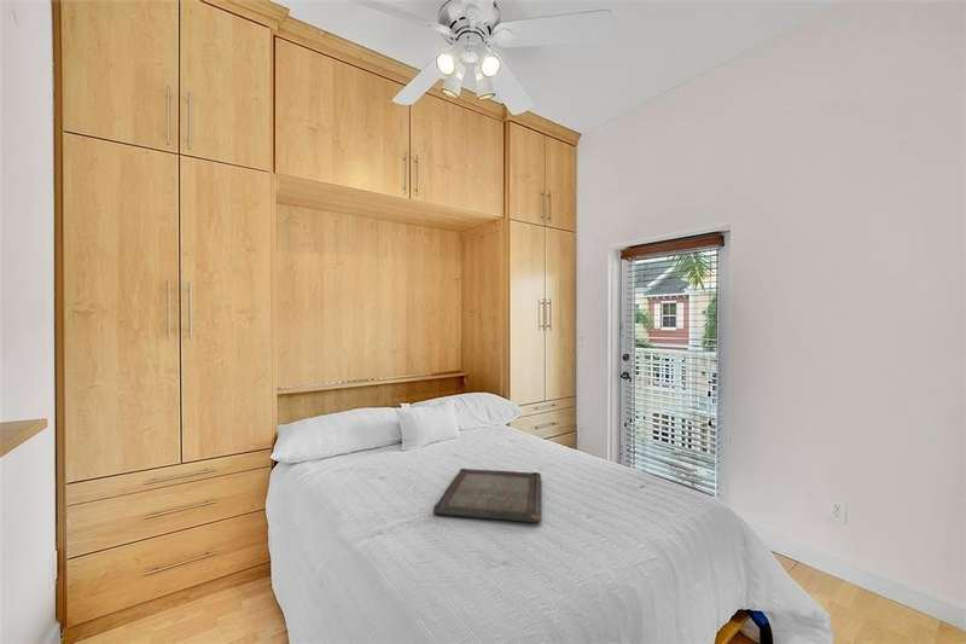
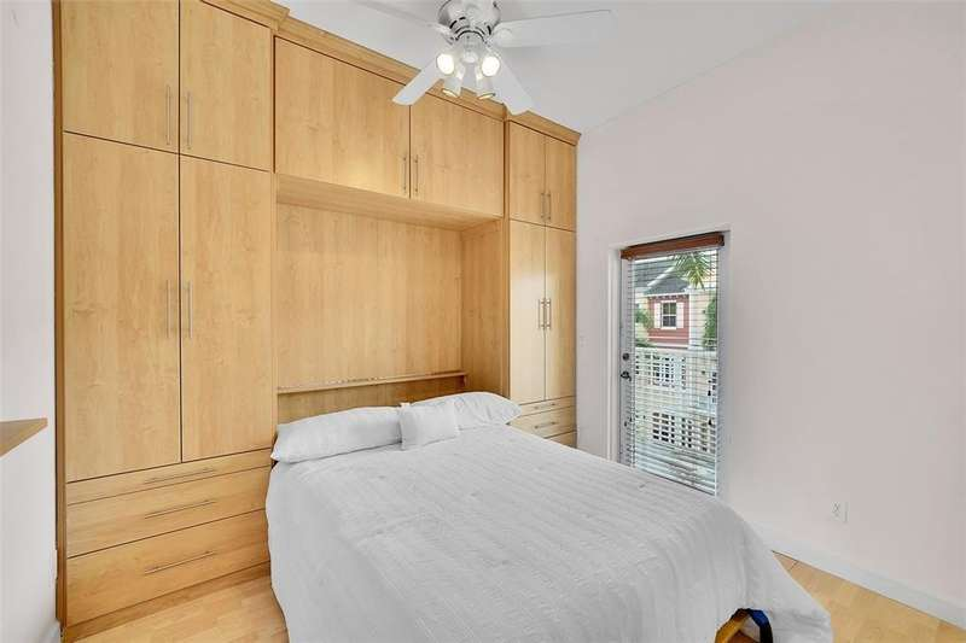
- serving tray (494, 491)
